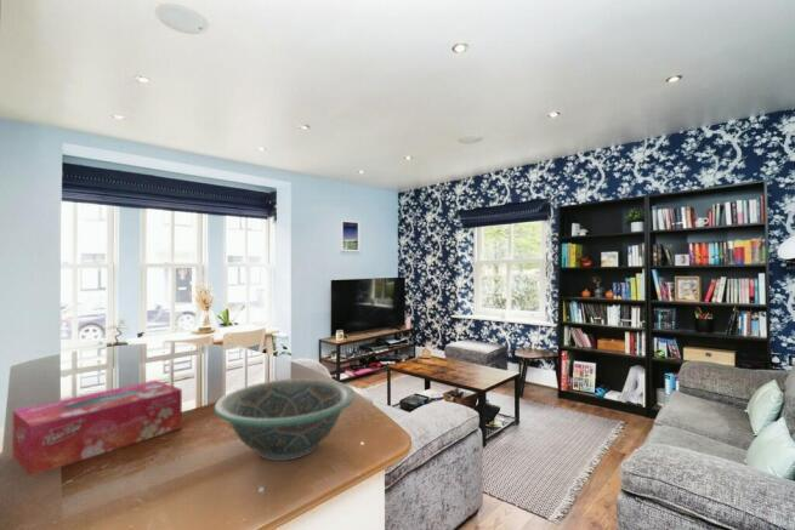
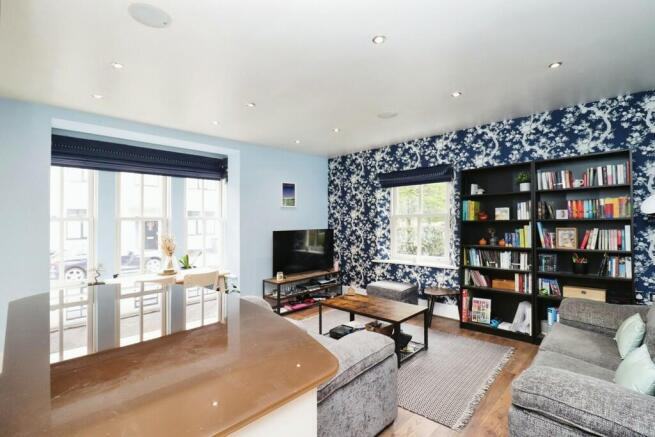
- decorative bowl (288, 421)
- tissue box (103, 420)
